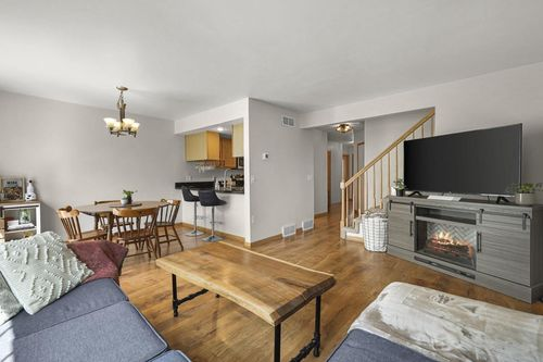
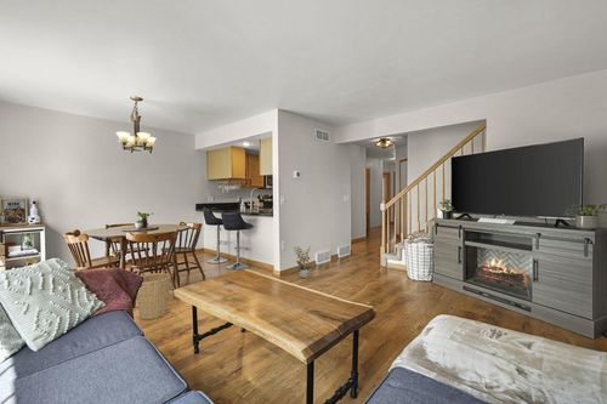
+ potted plant (302, 261)
+ basket (153, 292)
